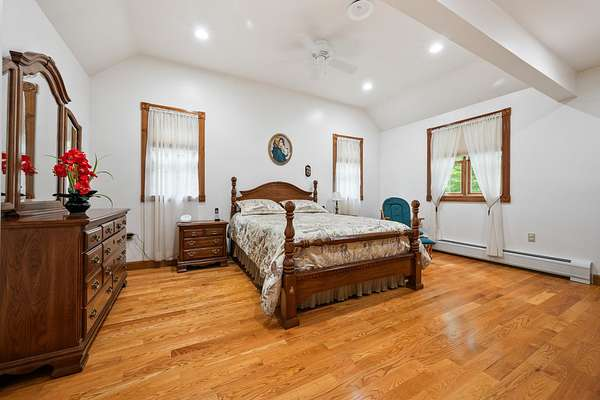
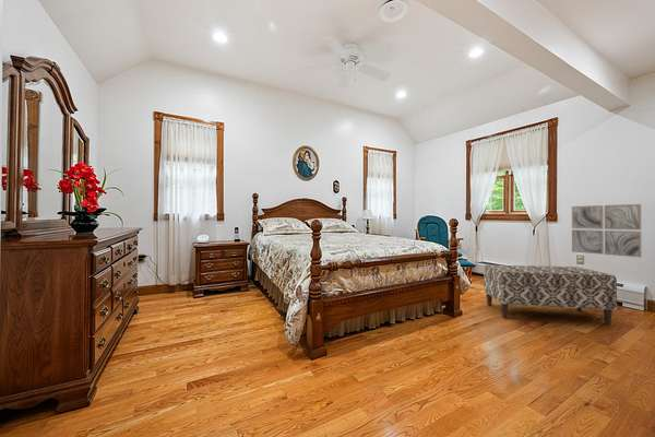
+ wall art (603, 228)
+ bench (543, 291)
